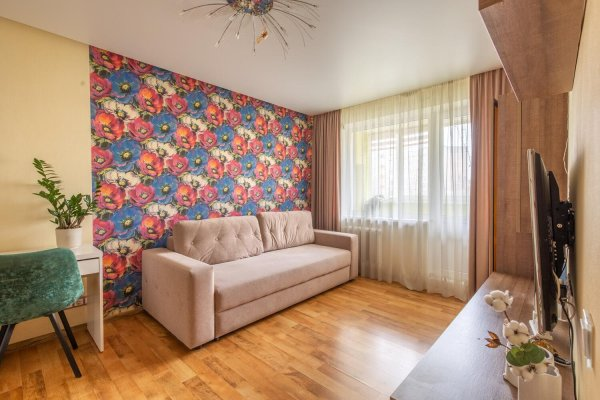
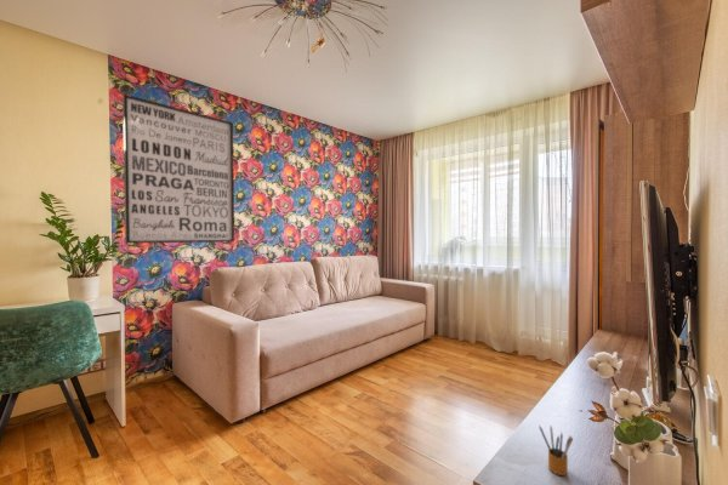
+ pencil box (556, 449)
+ wall art (184, 176)
